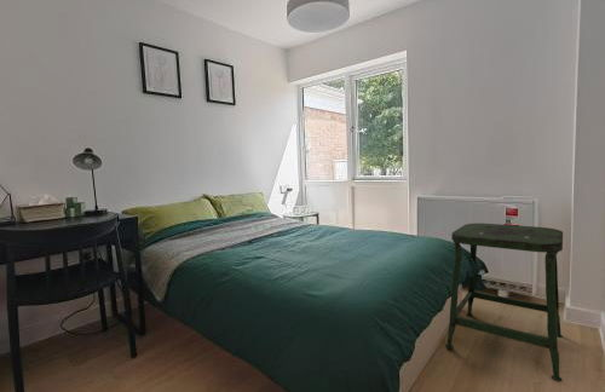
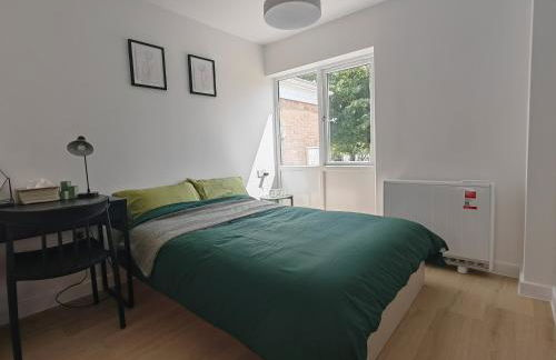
- stool (503, 296)
